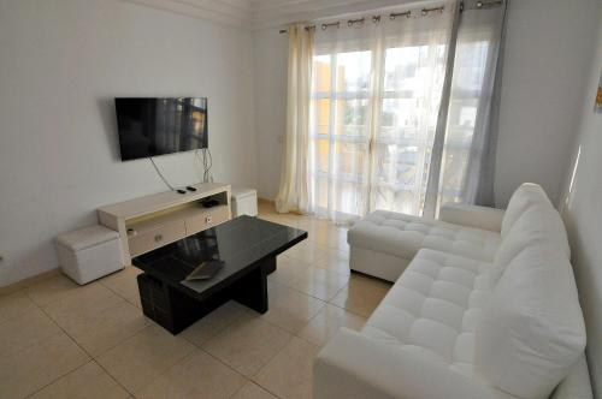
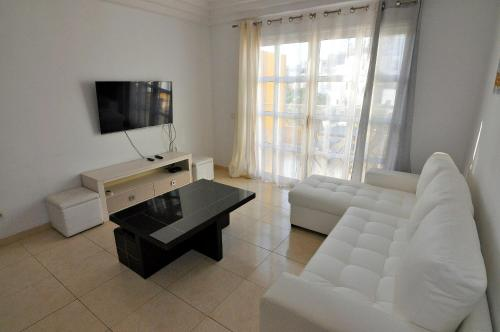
- notepad (206, 269)
